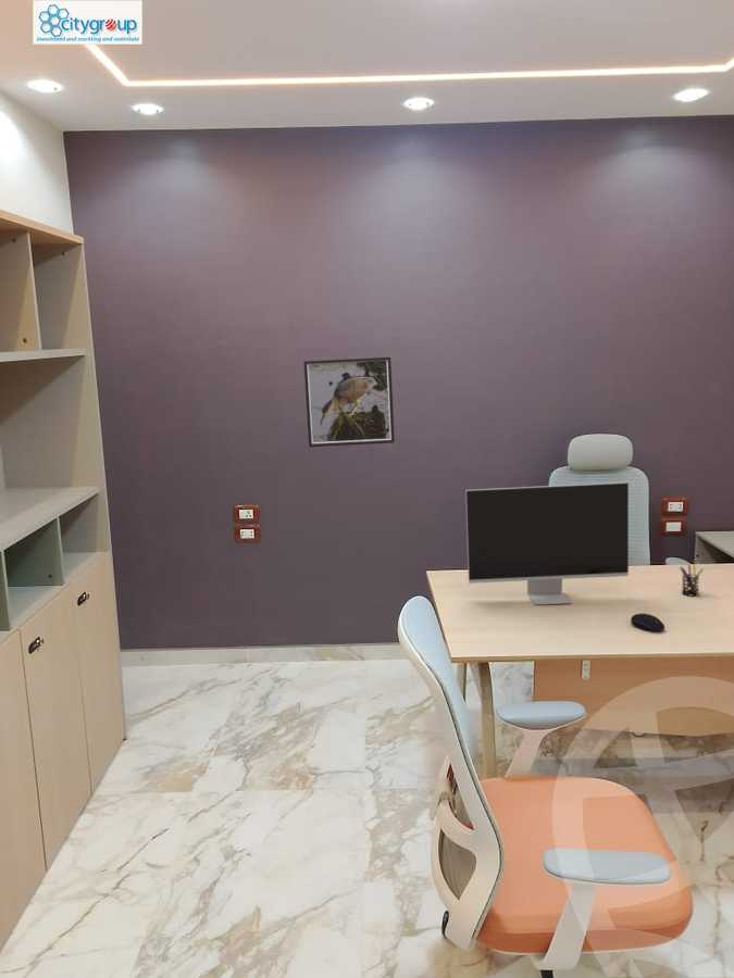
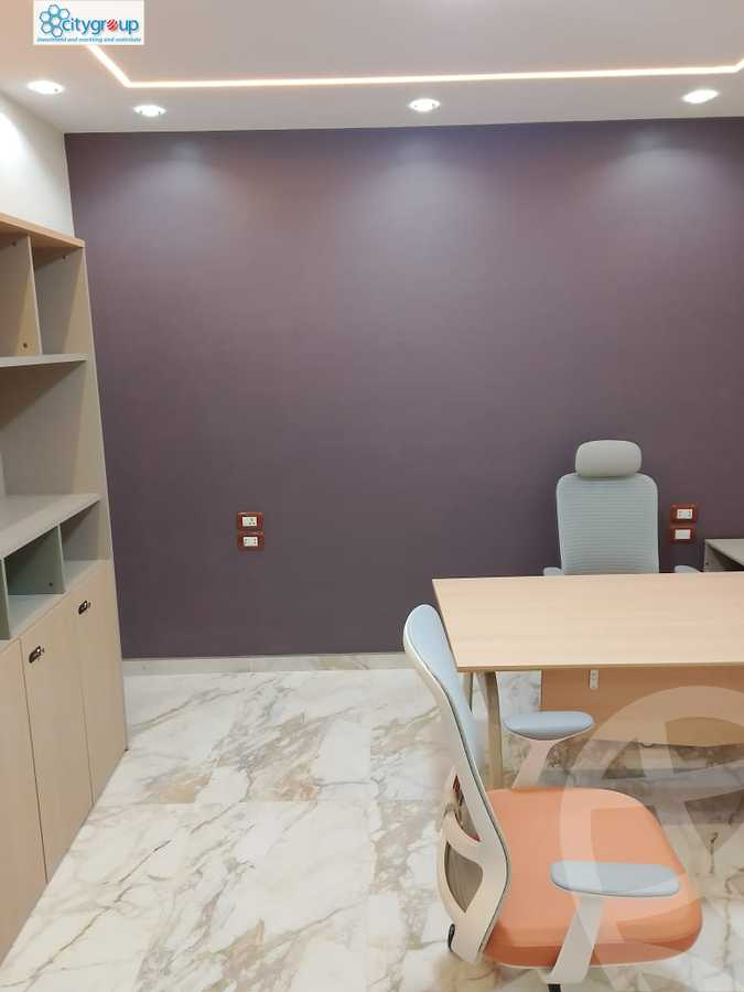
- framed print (349, 402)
- pen holder (692, 578)
- monitor (547, 542)
- computer mouse (647, 620)
